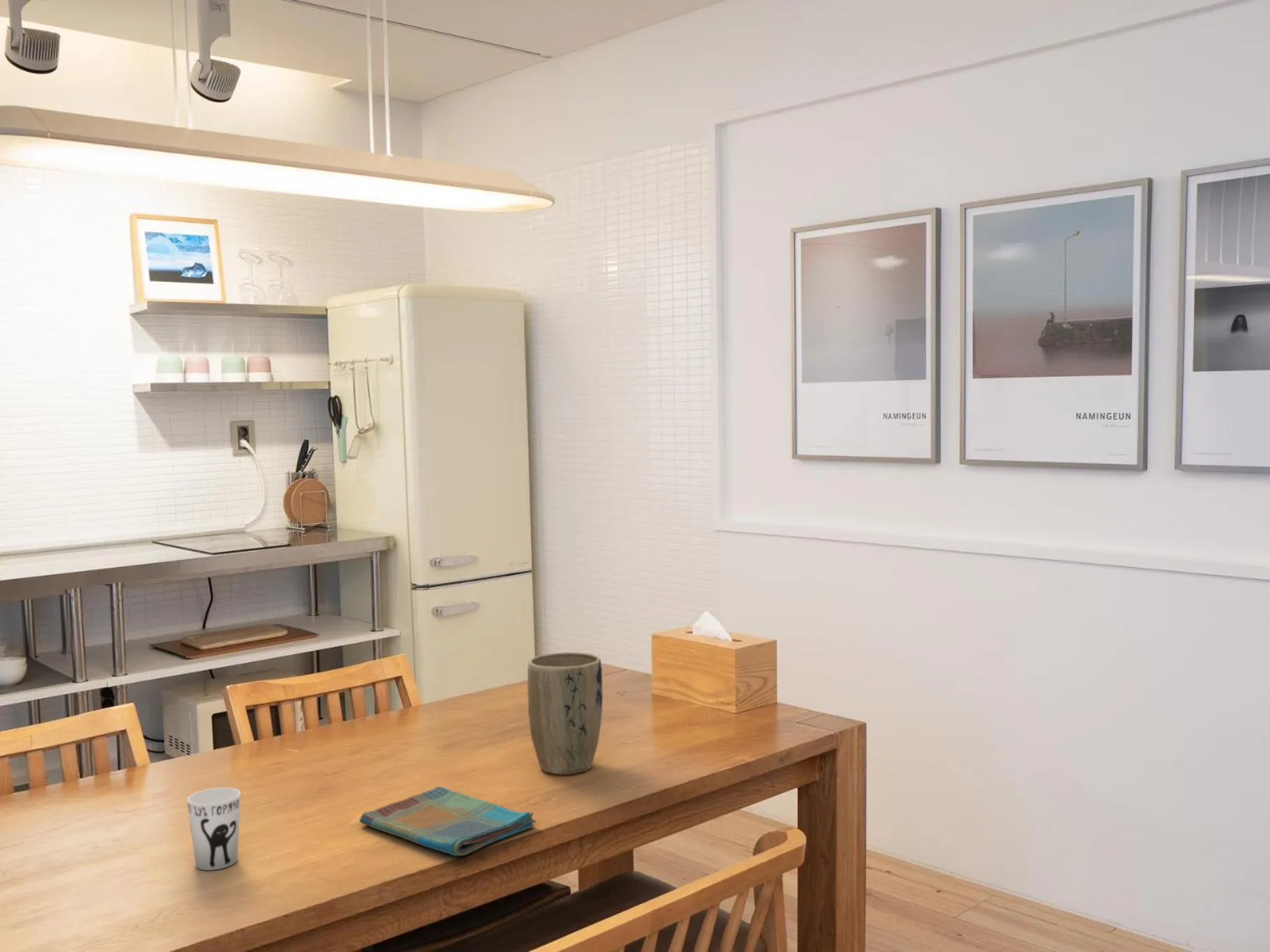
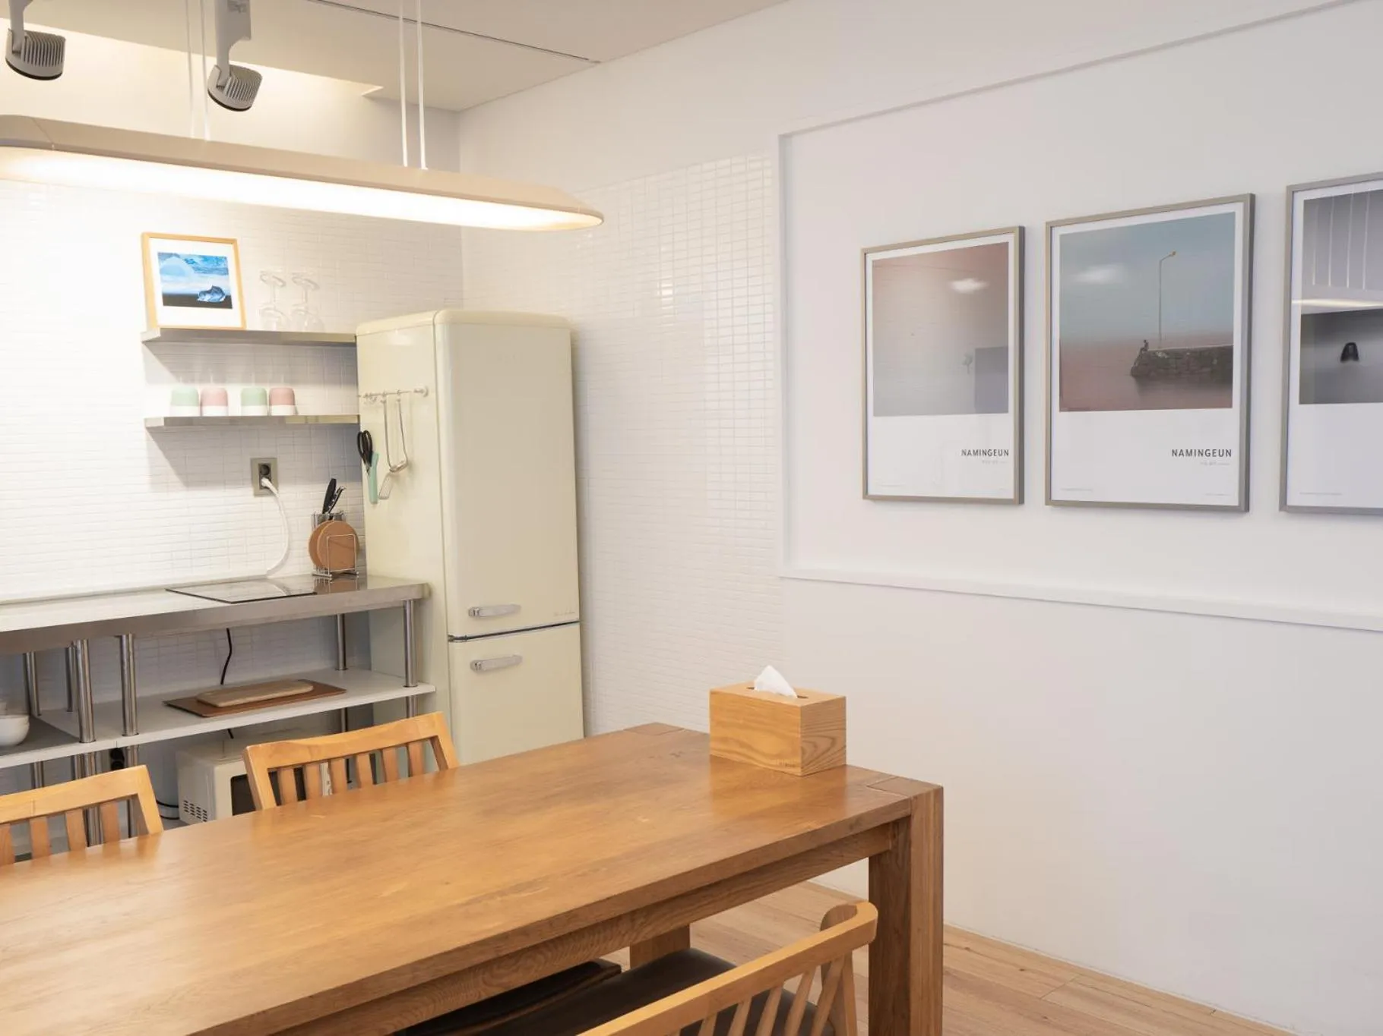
- cup (215, 829)
- dish towel (447, 818)
- plant pot (565, 713)
